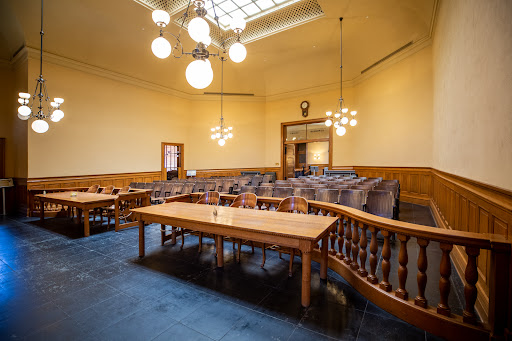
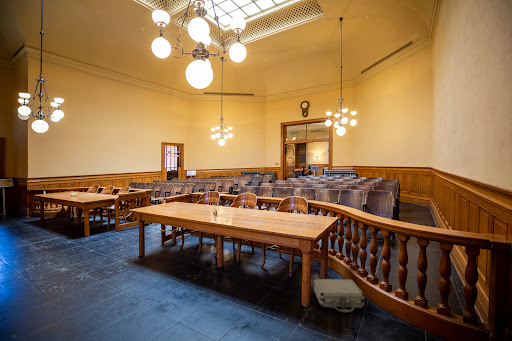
+ briefcase (337, 292)
